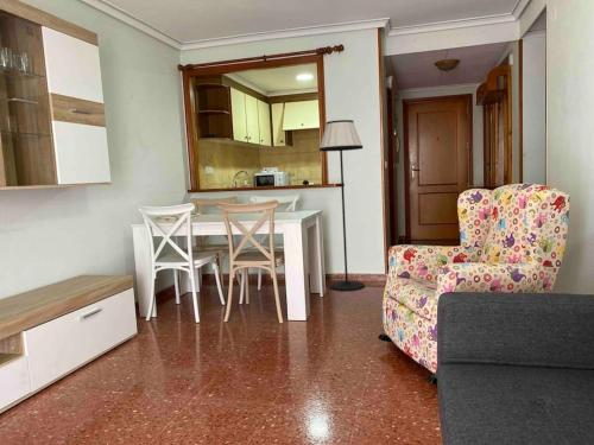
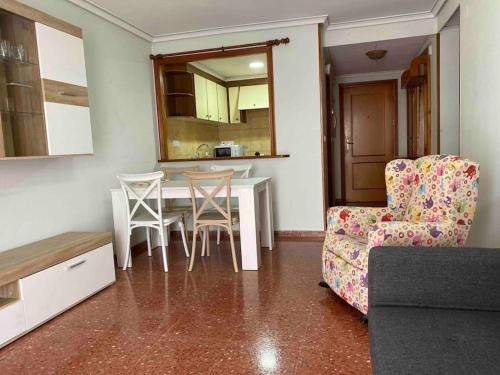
- floor lamp (343, 205)
